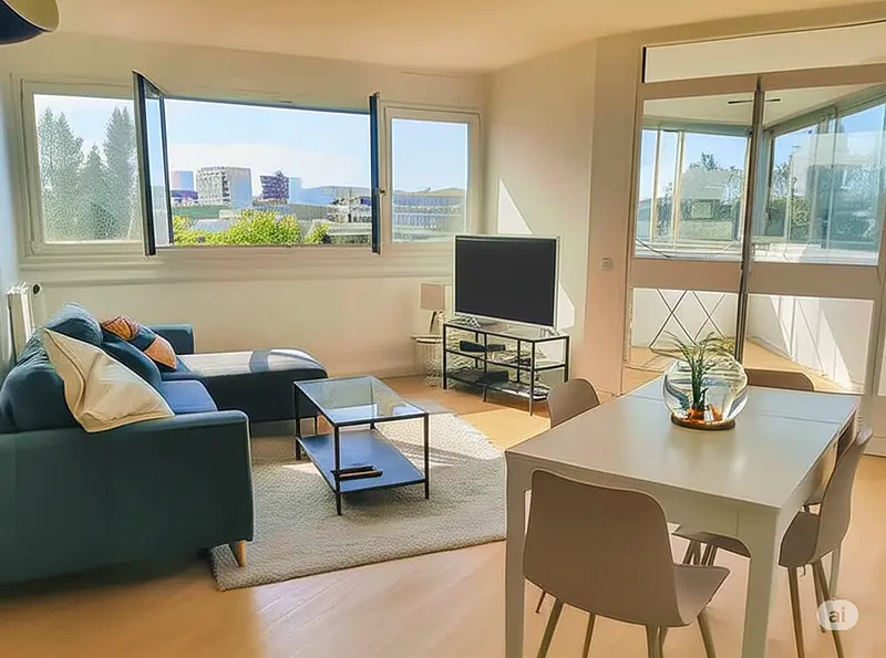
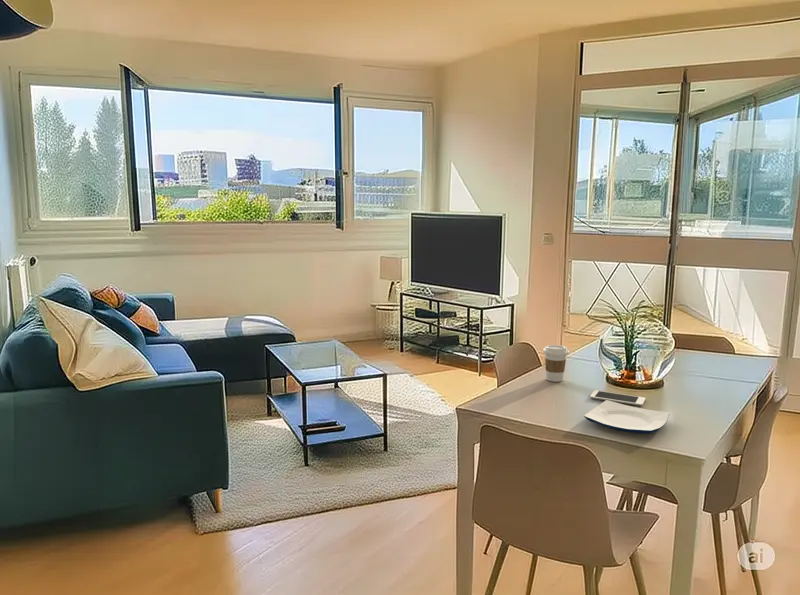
+ plate (626, 418)
+ cell phone (617, 397)
+ coffee cup (555, 363)
